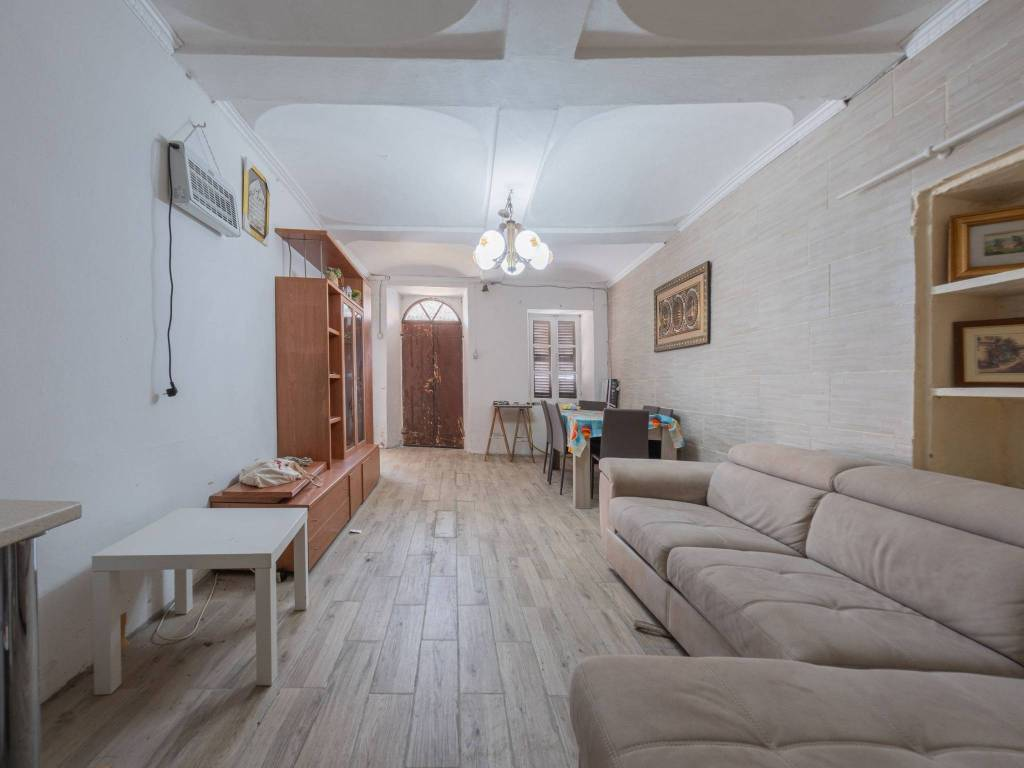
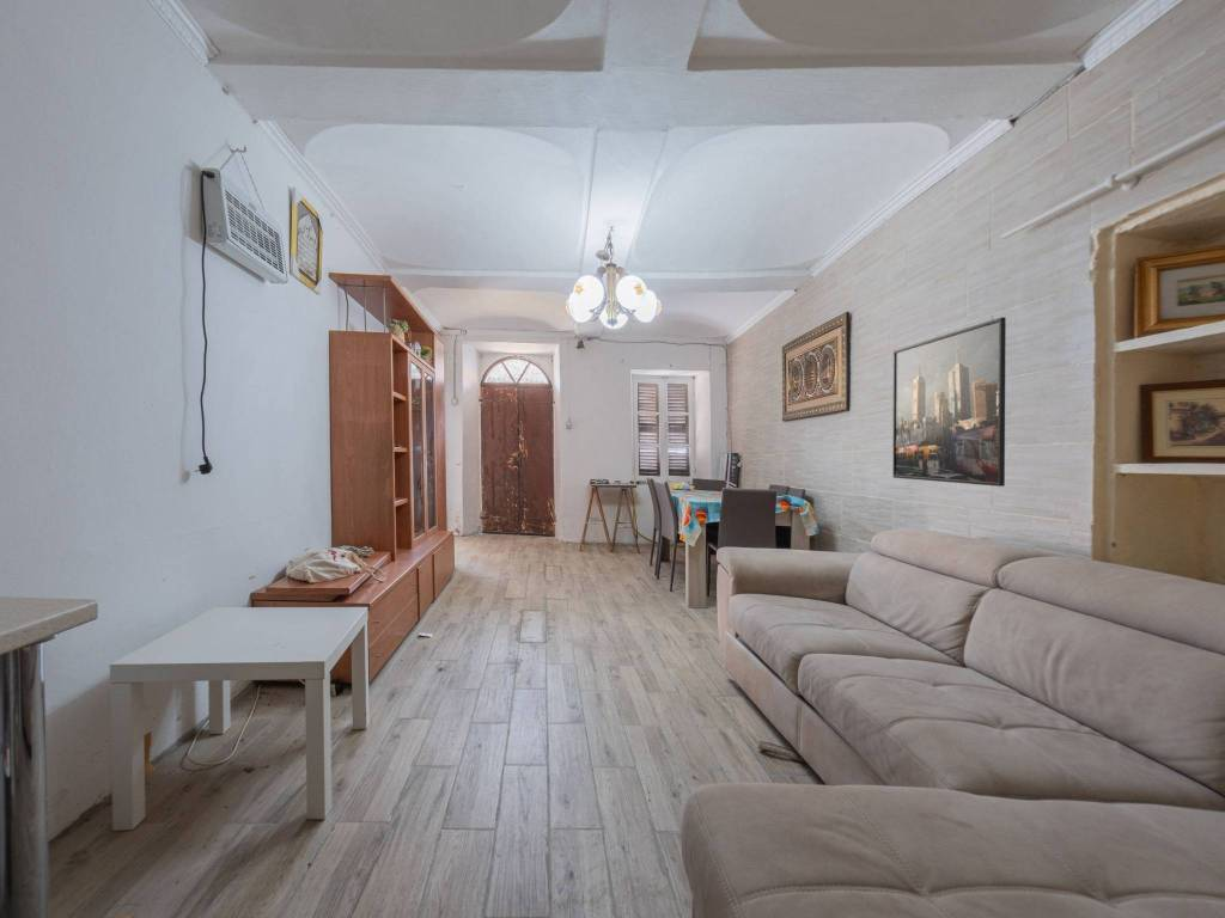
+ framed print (940, 409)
